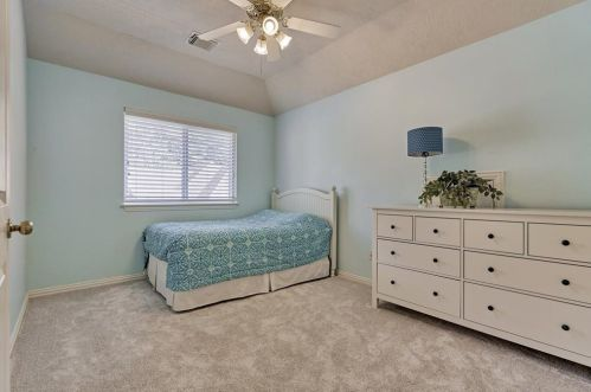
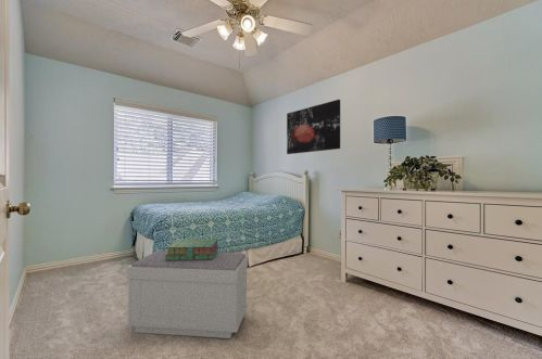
+ wall art (311, 129)
+ bench (191, 289)
+ stack of books (193, 248)
